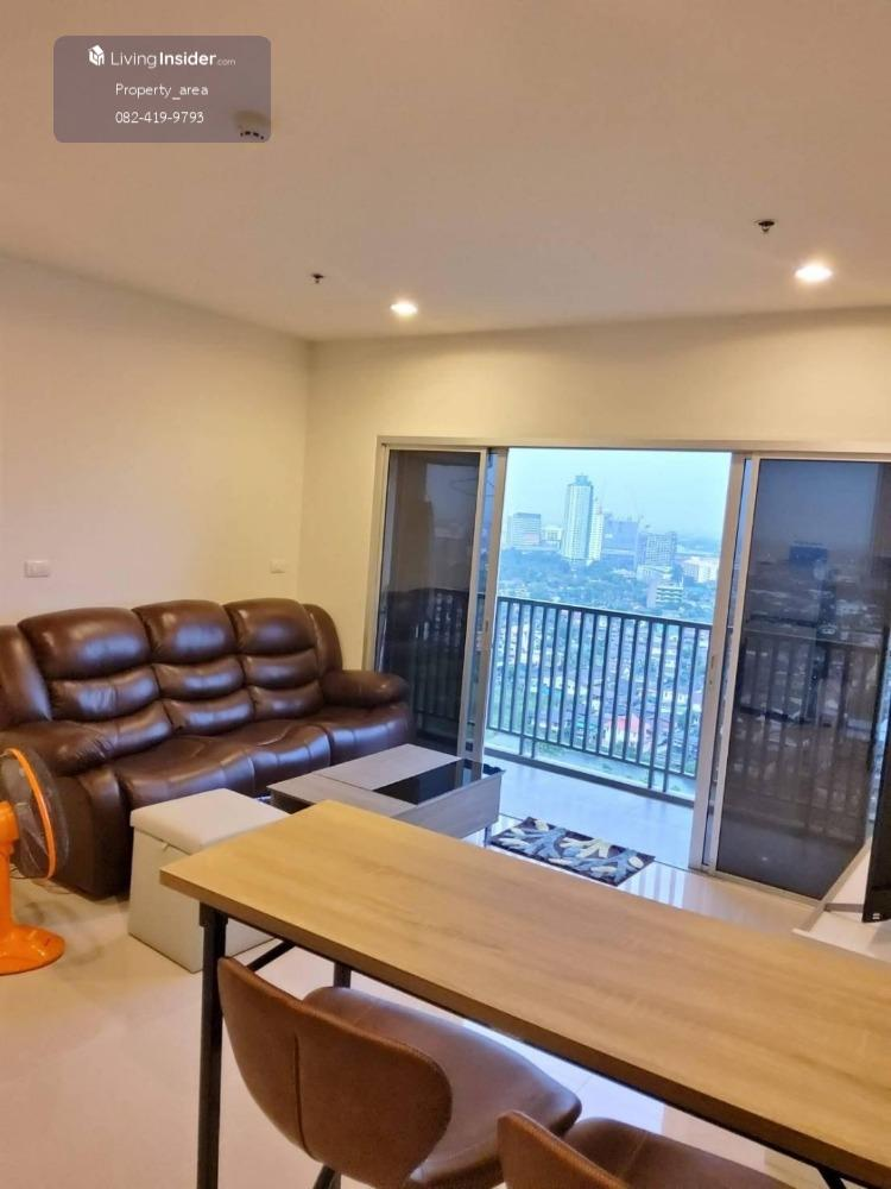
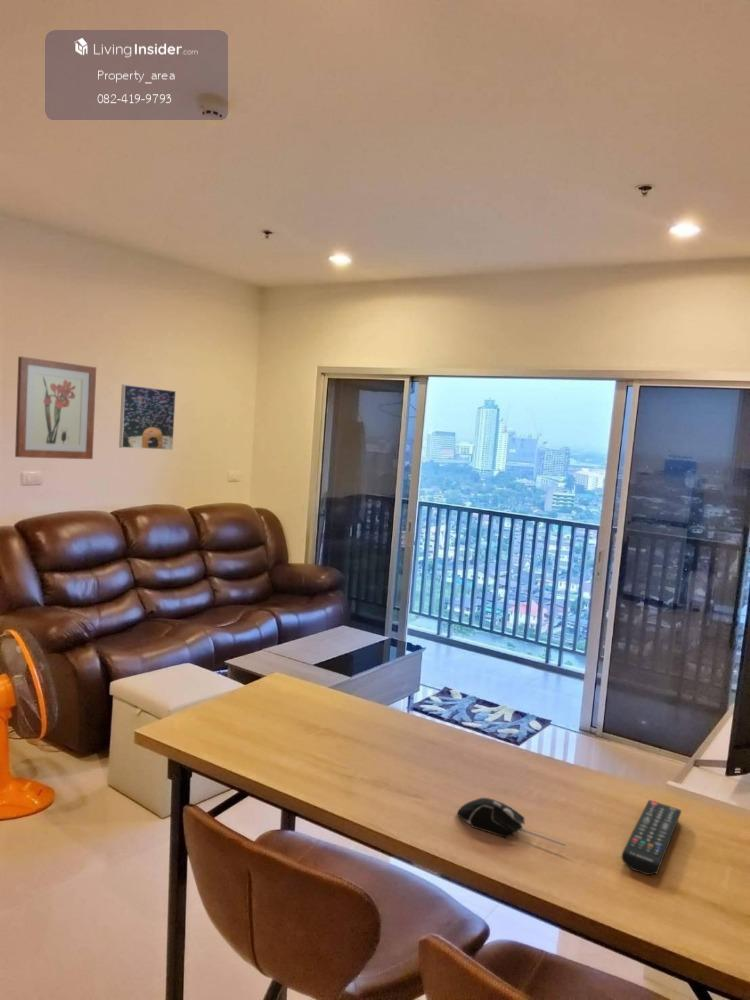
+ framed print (148, 418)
+ wall art (57, 410)
+ remote control (653, 834)
+ computer mouse (510, 819)
